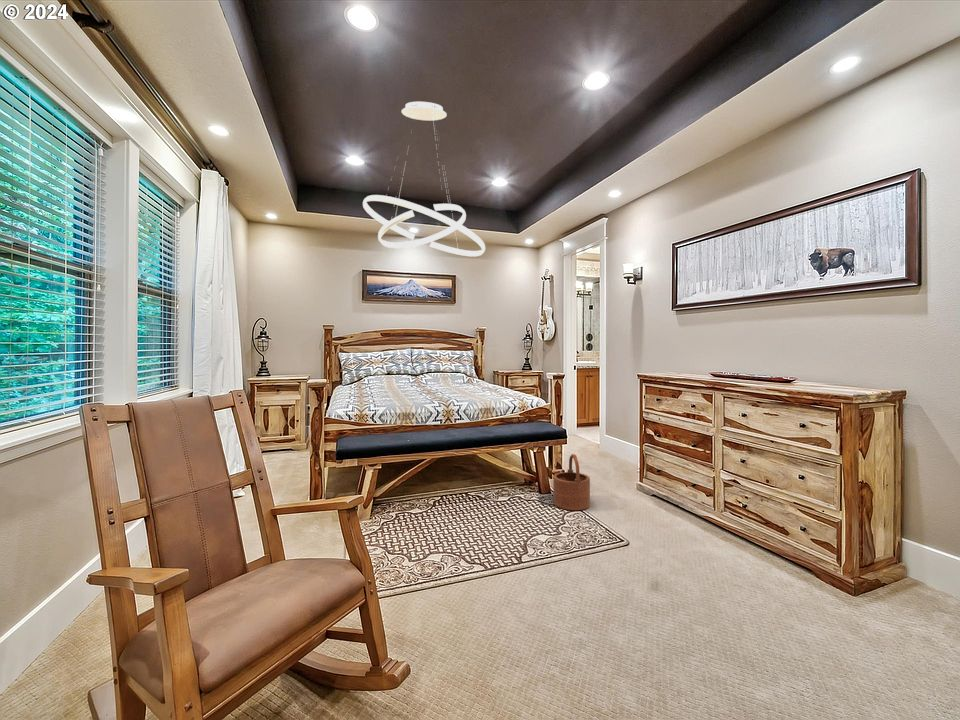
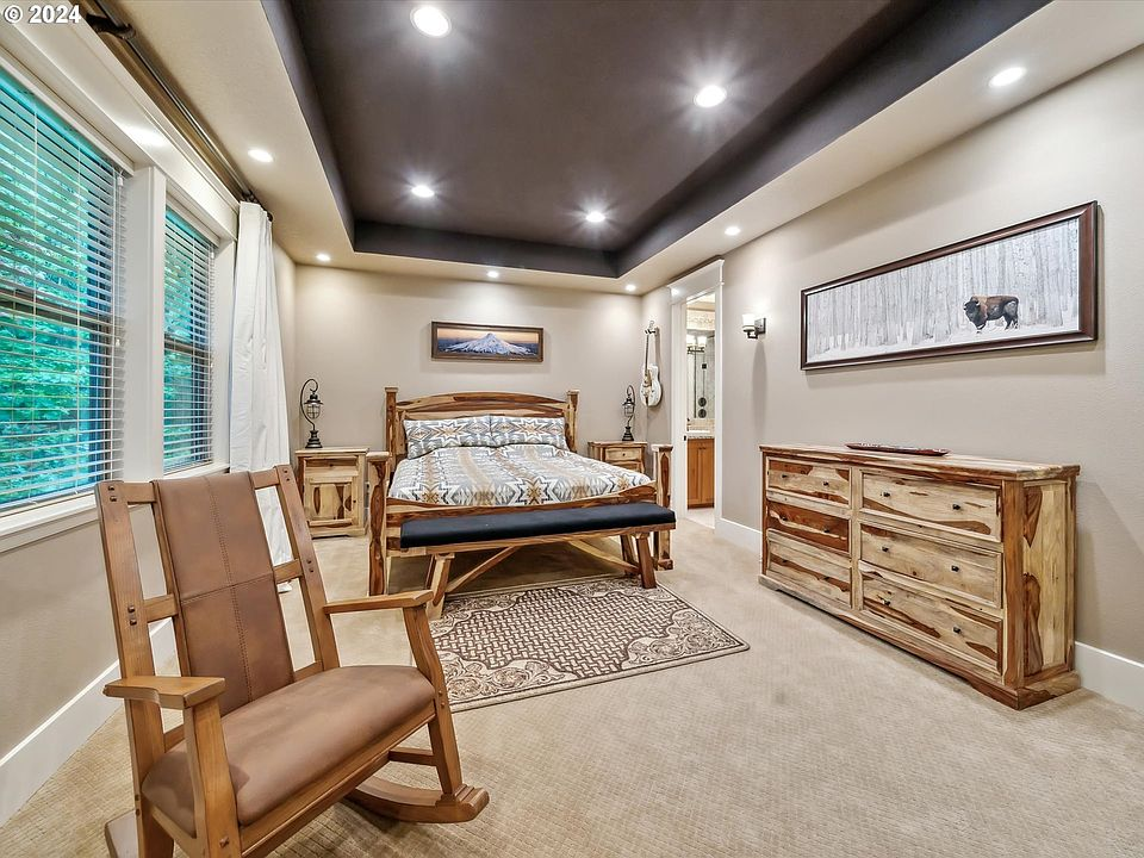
- ceiling light fixture (440, 179)
- wooden bucket (571, 479)
